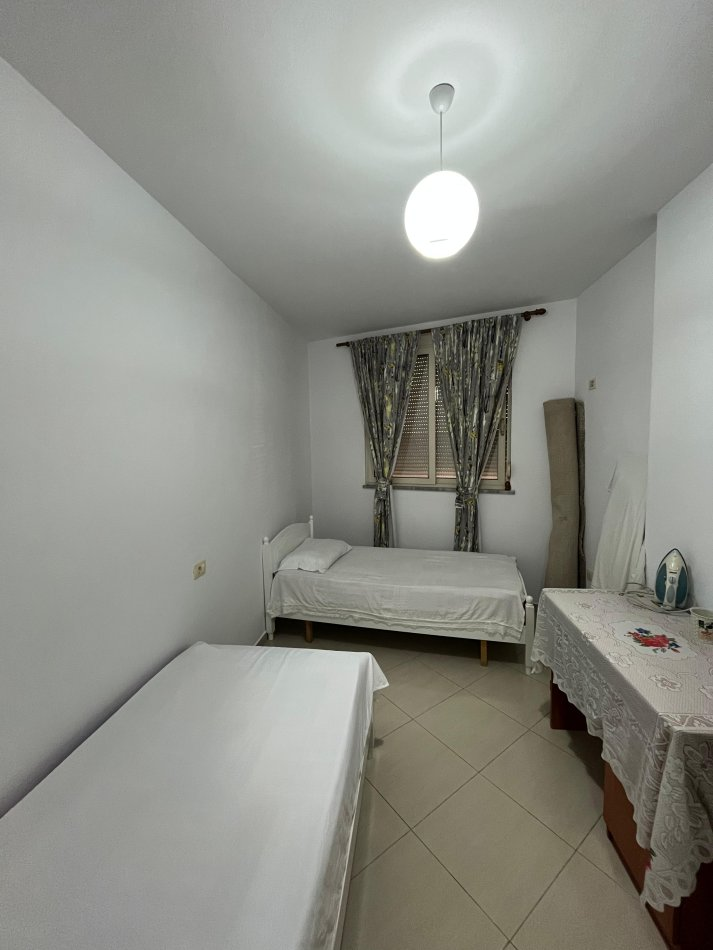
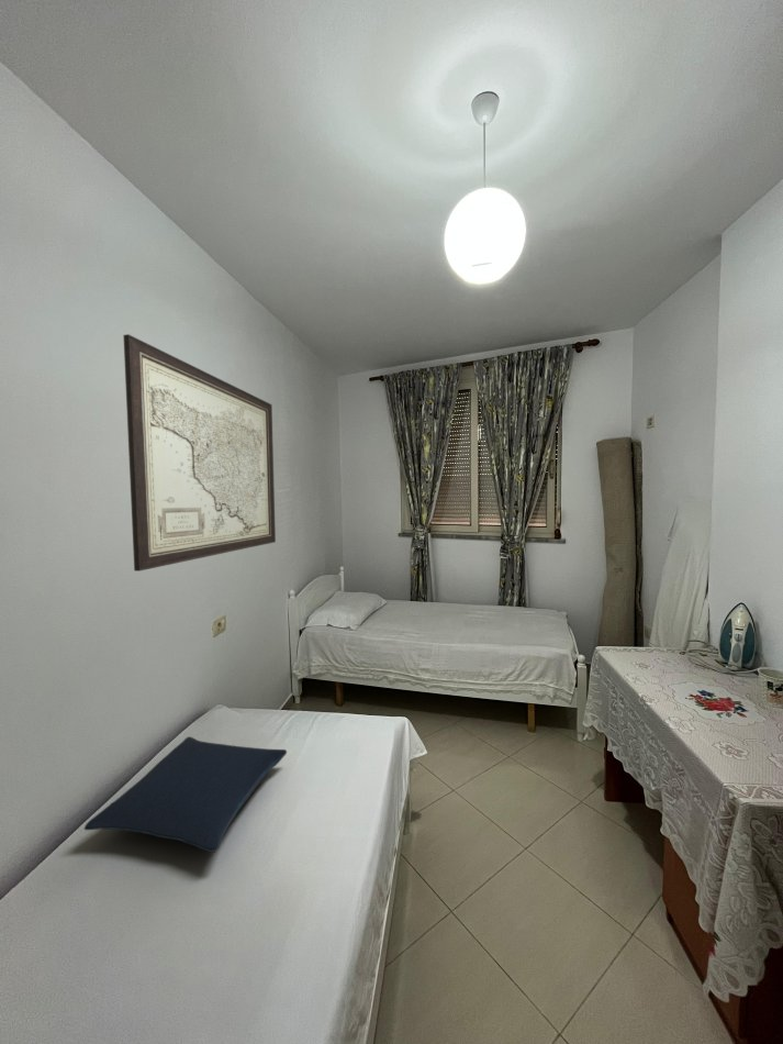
+ wall art (220, 466)
+ pillow (198, 784)
